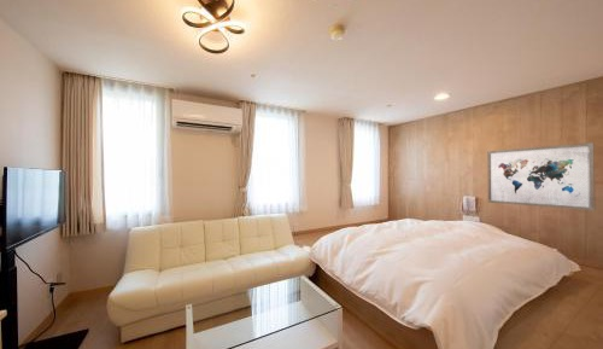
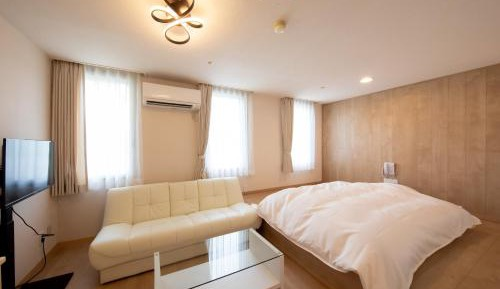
- wall art (533, 176)
